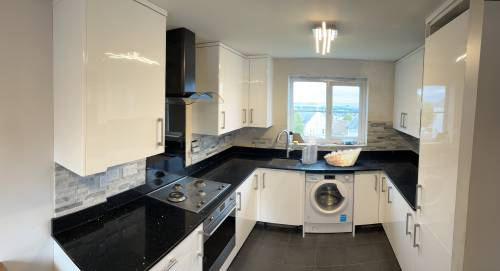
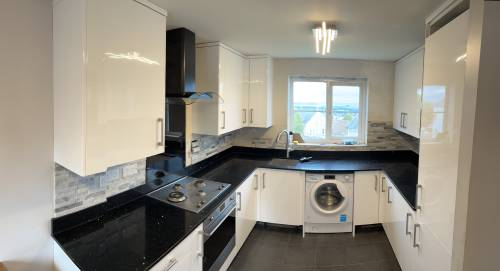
- fruit basket (342, 155)
- knife block (309, 148)
